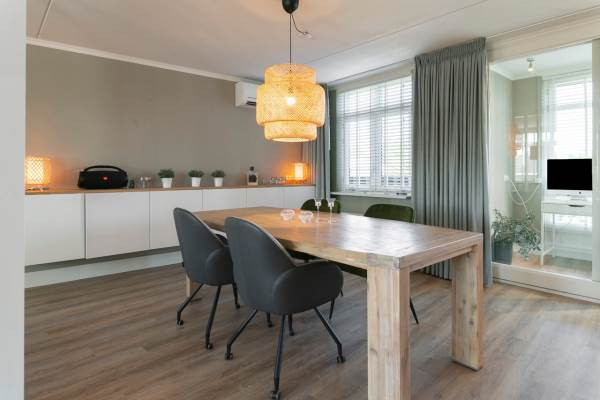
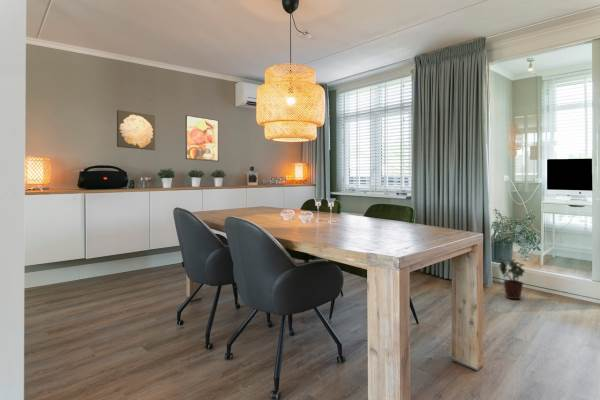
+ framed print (202, 139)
+ wall art (136, 130)
+ potted plant (513, 277)
